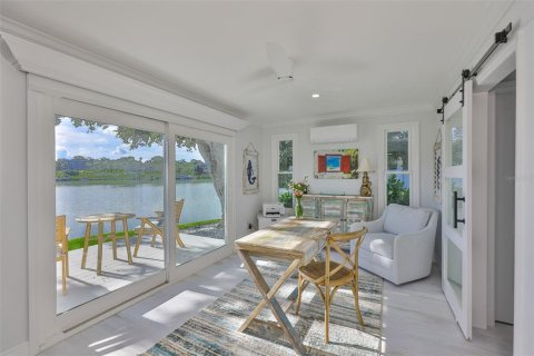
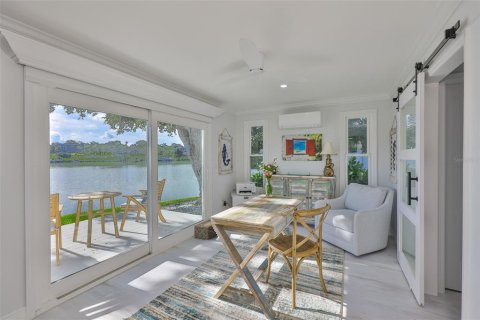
+ woven basket (209, 228)
